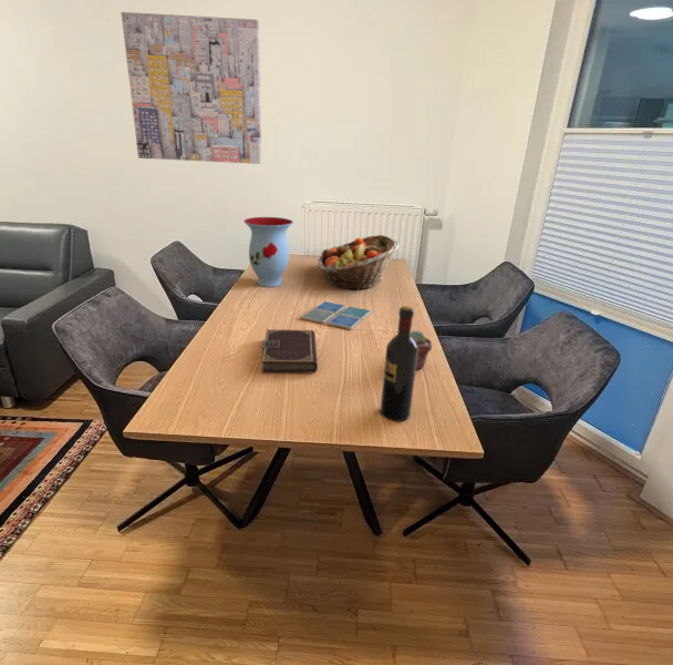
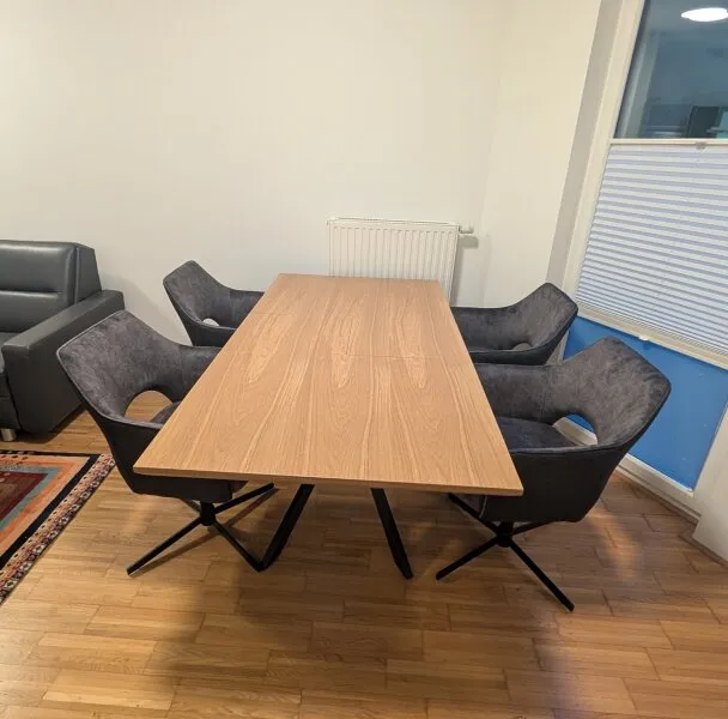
- wall art (195, 92)
- fruit basket (356, 259)
- notebook (289, 349)
- wine bottle (400, 362)
- potted succulent (417, 347)
- vase (269, 253)
- drink coaster (336, 315)
